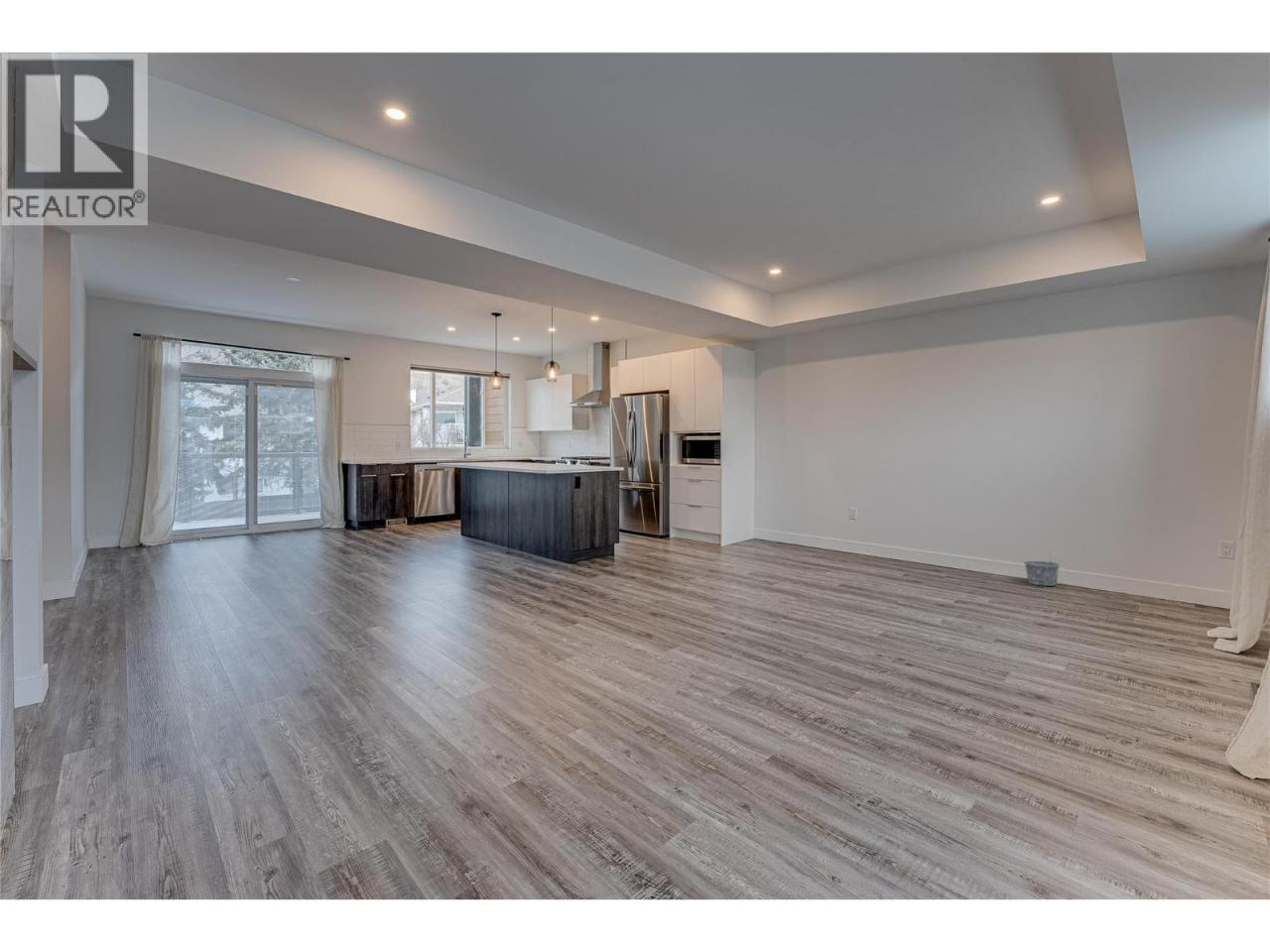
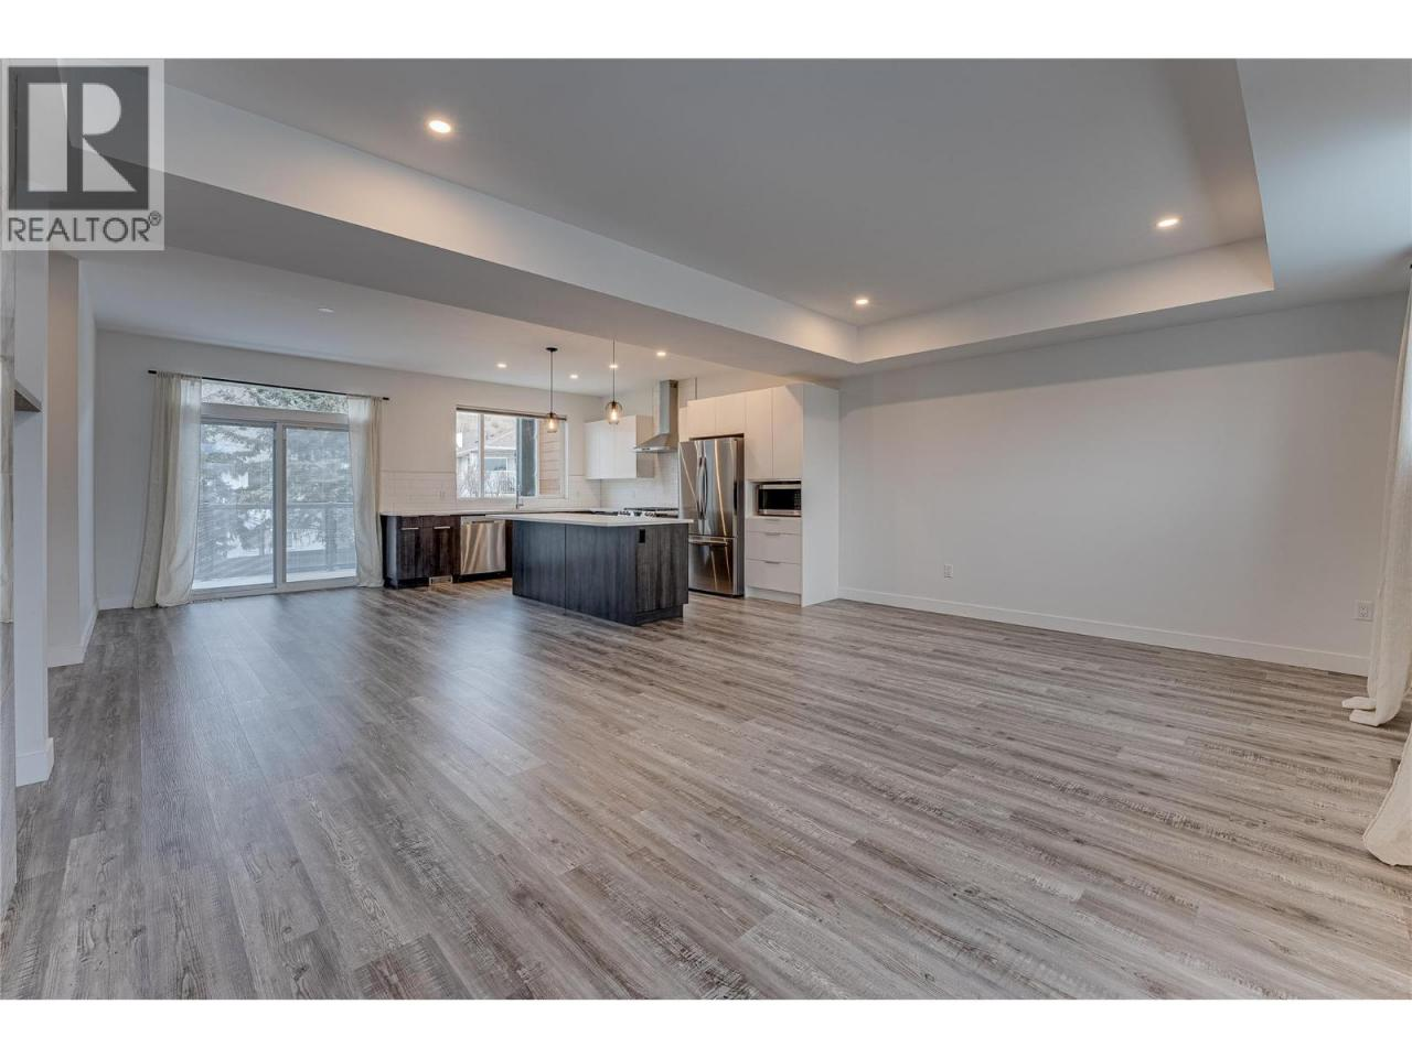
- bucket (1041, 565)
